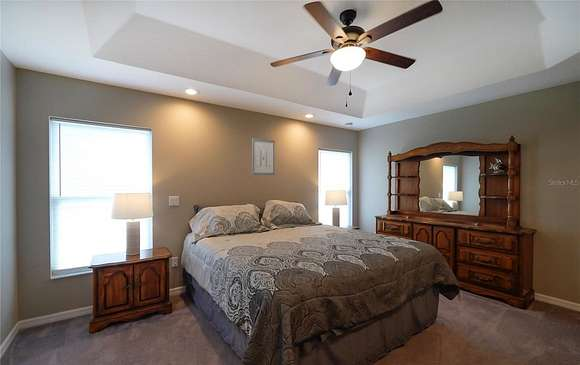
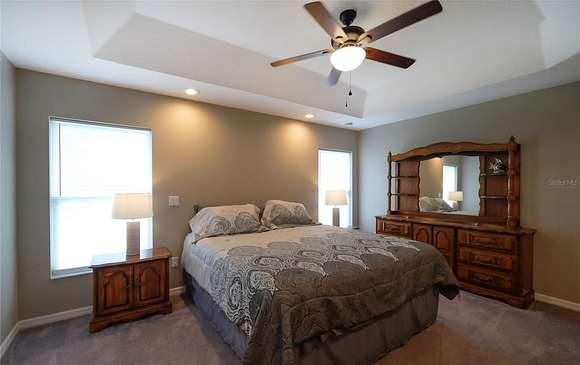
- wall art (263, 157)
